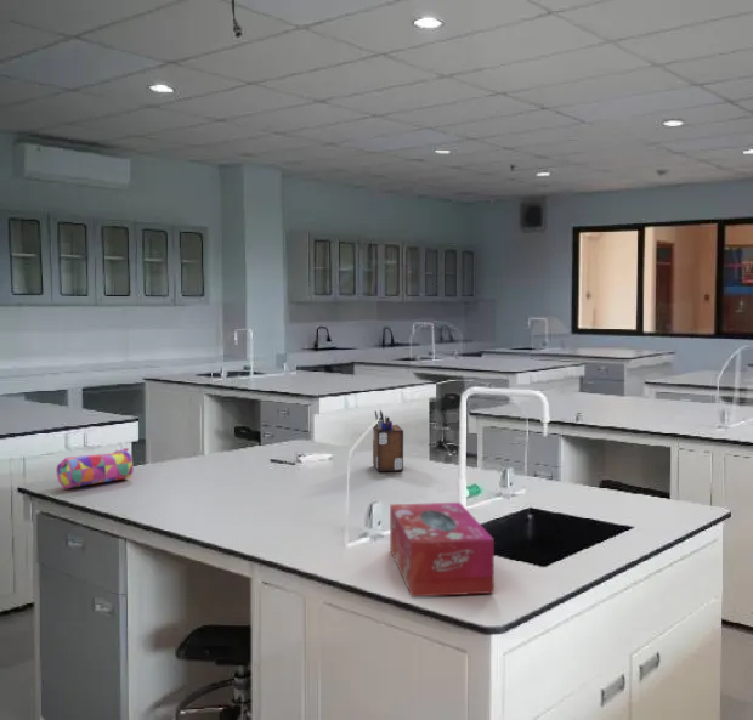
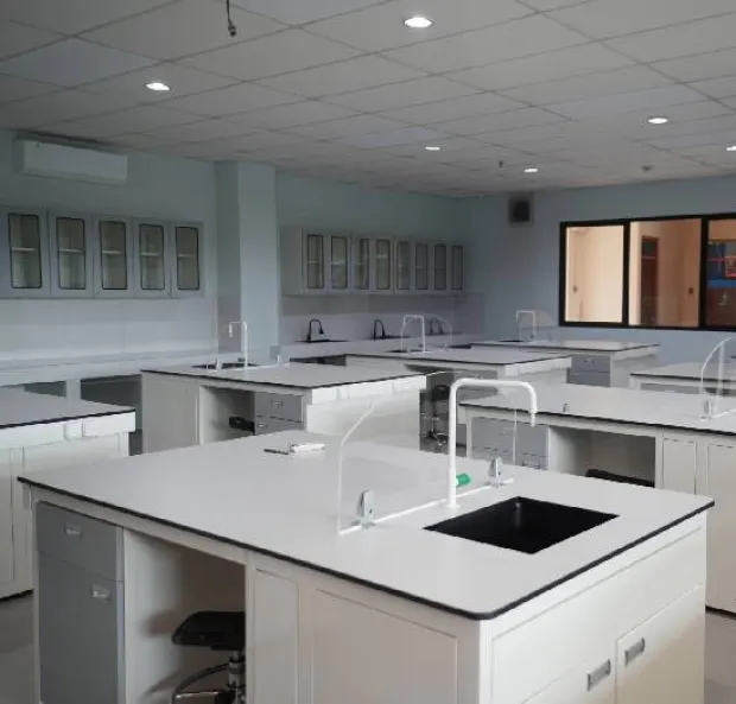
- tissue box (437, 545)
- desk organizer (387, 440)
- pencil case (96, 467)
